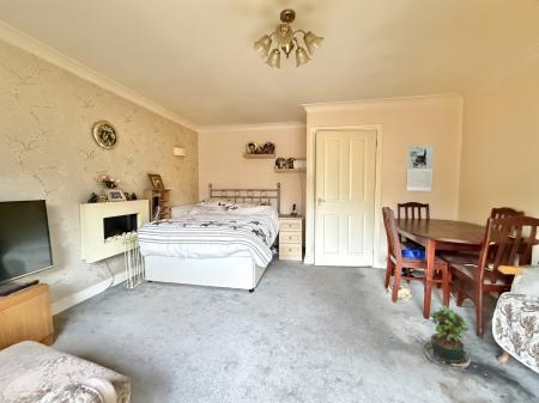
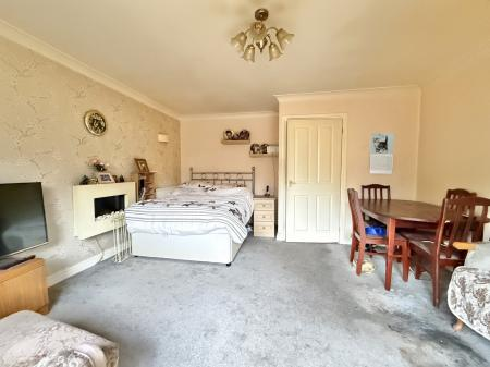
- potted plant (450, 334)
